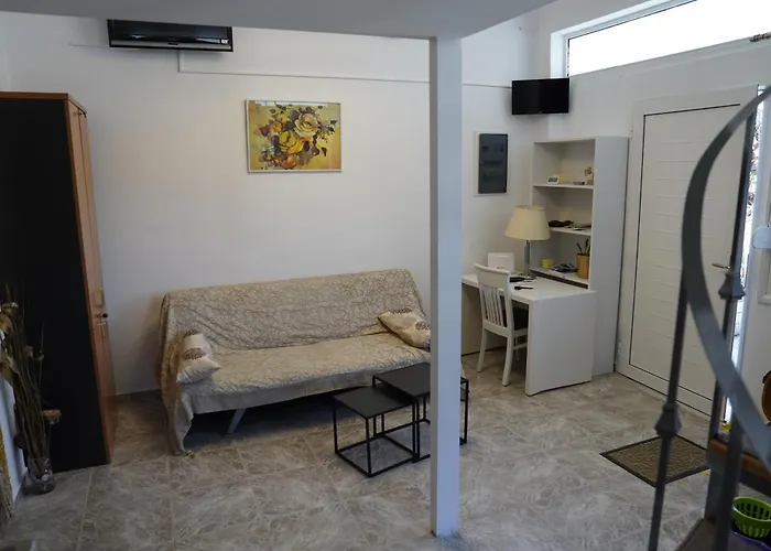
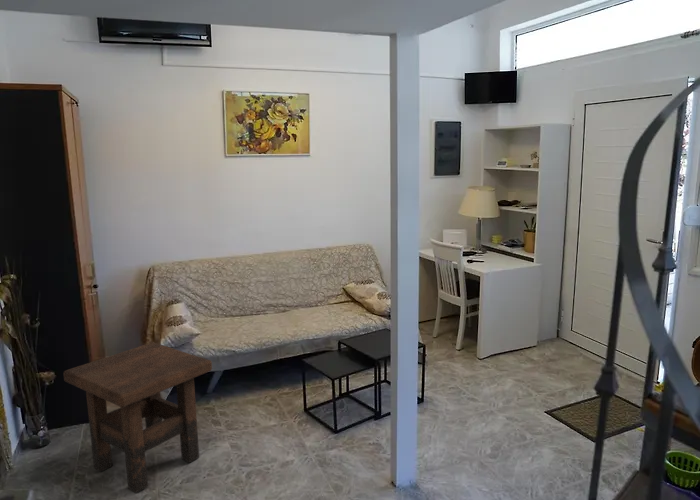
+ side table (143, 414)
